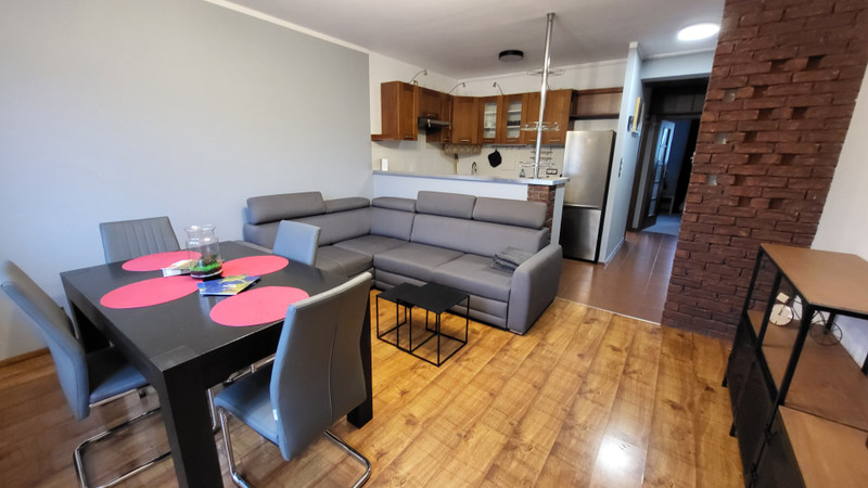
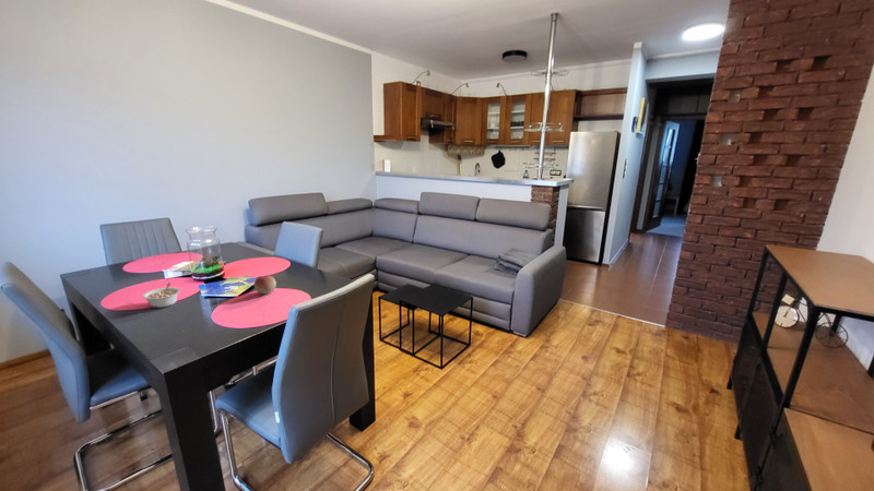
+ legume (162, 296)
+ fruit (264, 284)
